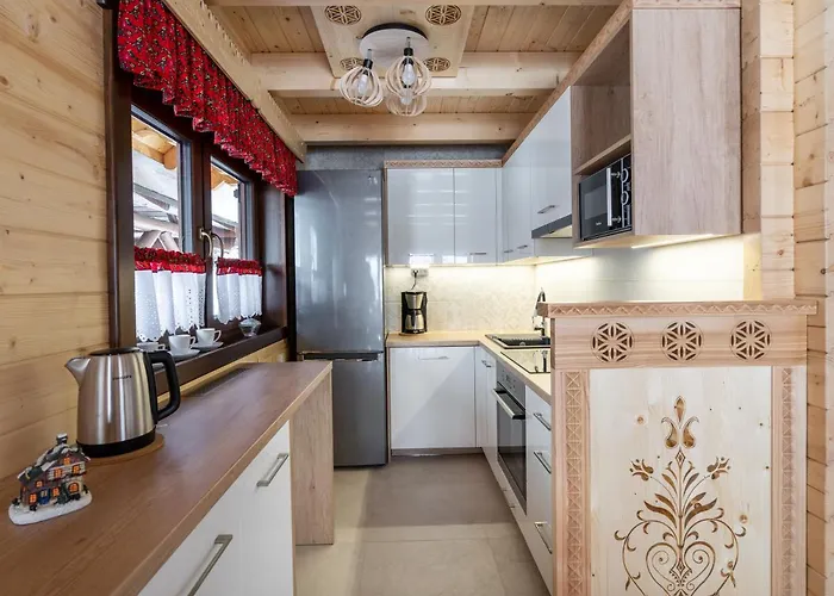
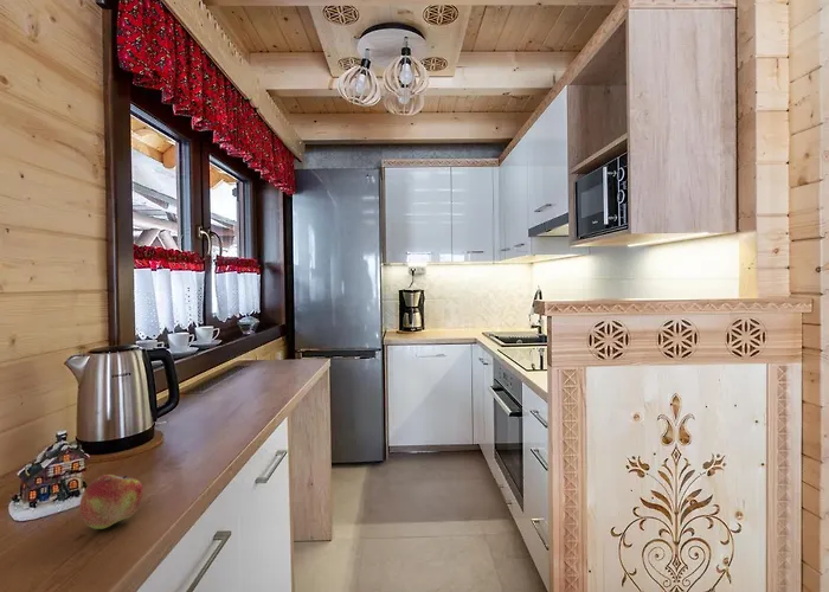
+ fruit (113, 498)
